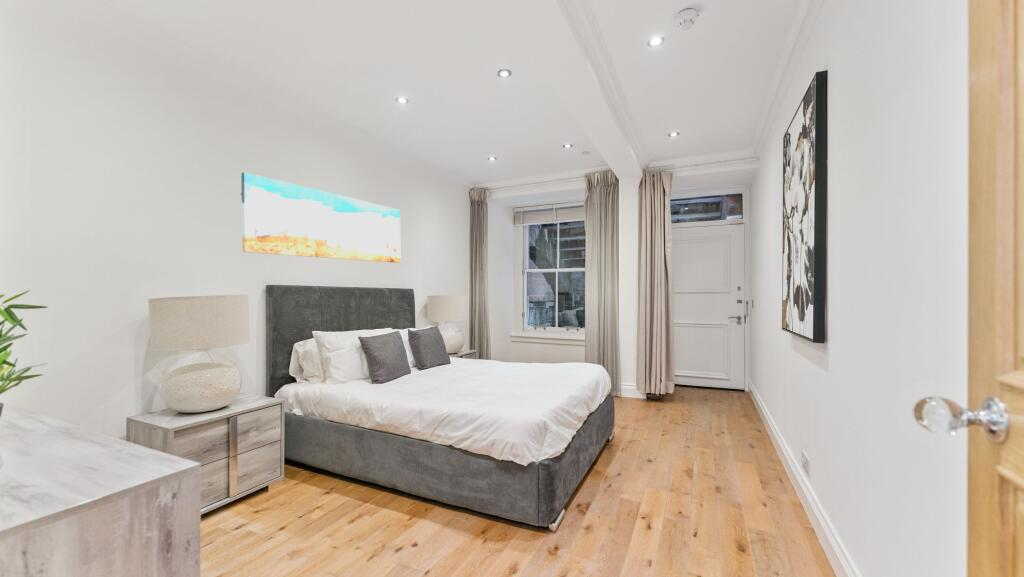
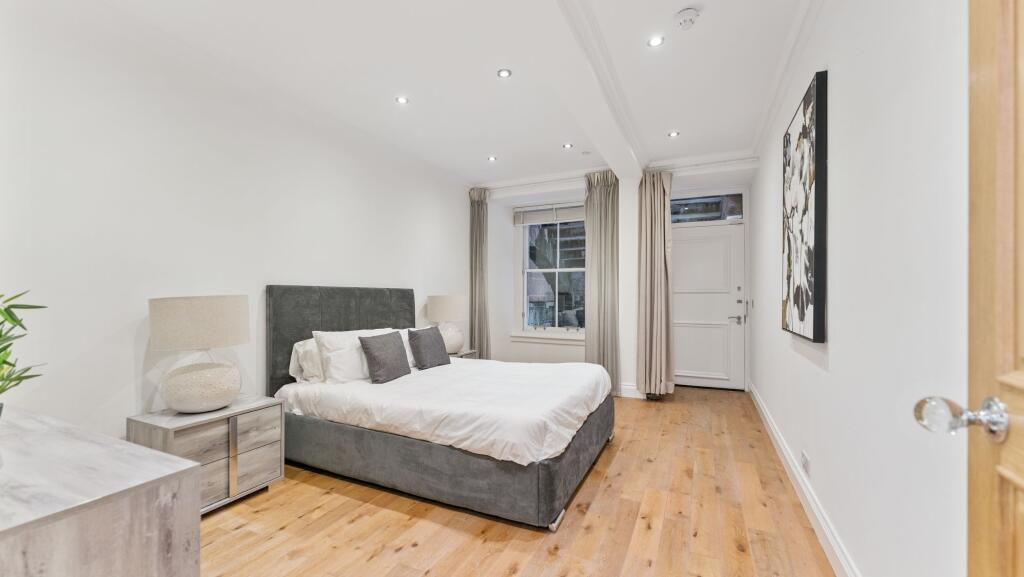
- wall art (335, 226)
